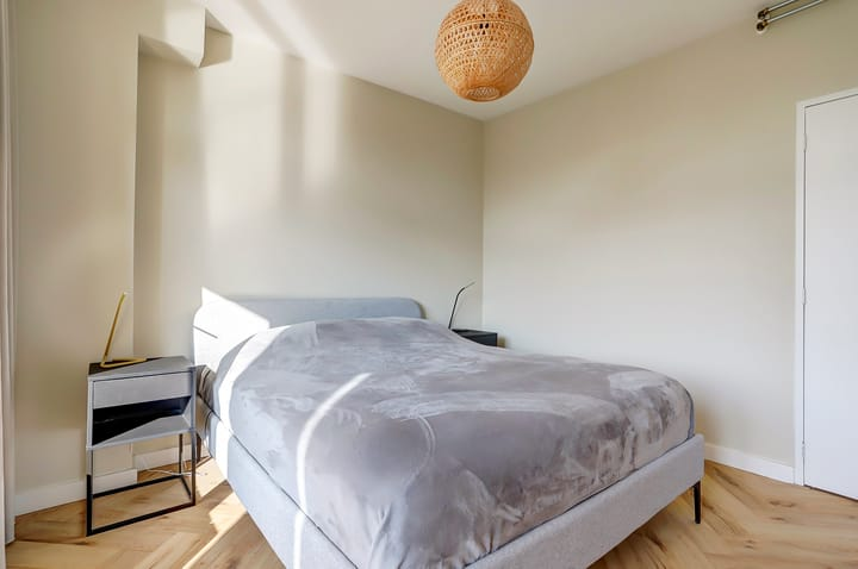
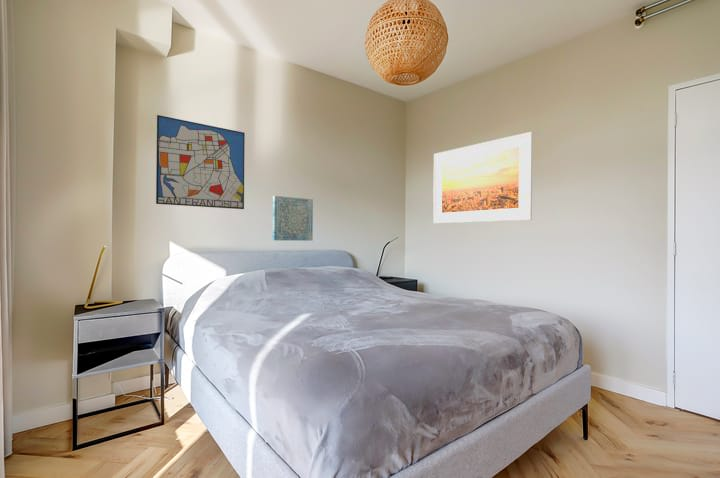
+ wall art (293, 219)
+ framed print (477, 183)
+ wall art (203, 165)
